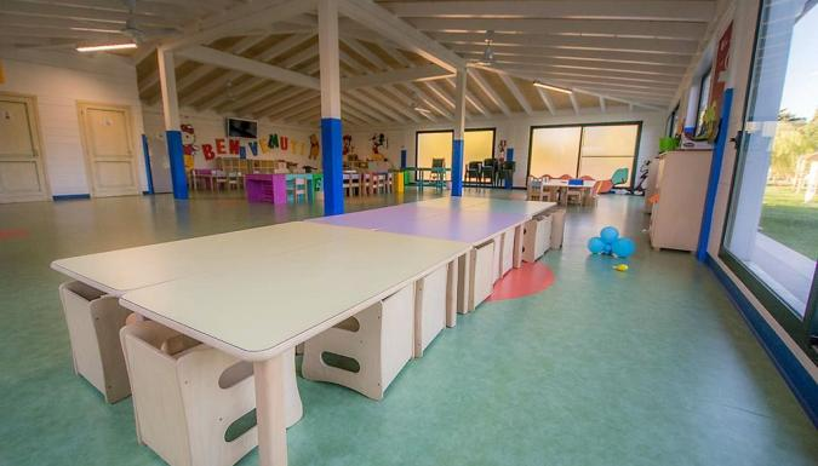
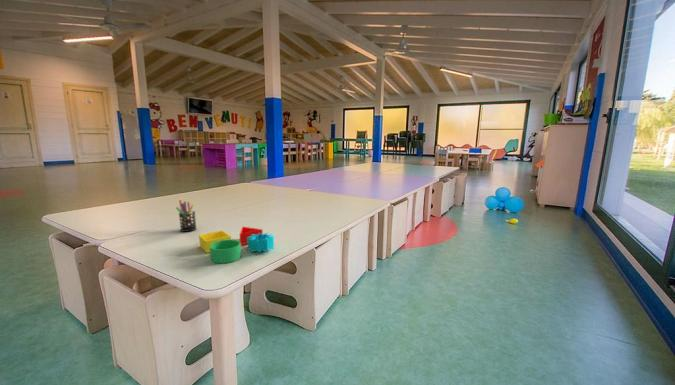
+ pen holder (185, 215)
+ toy blocks (234, 242)
